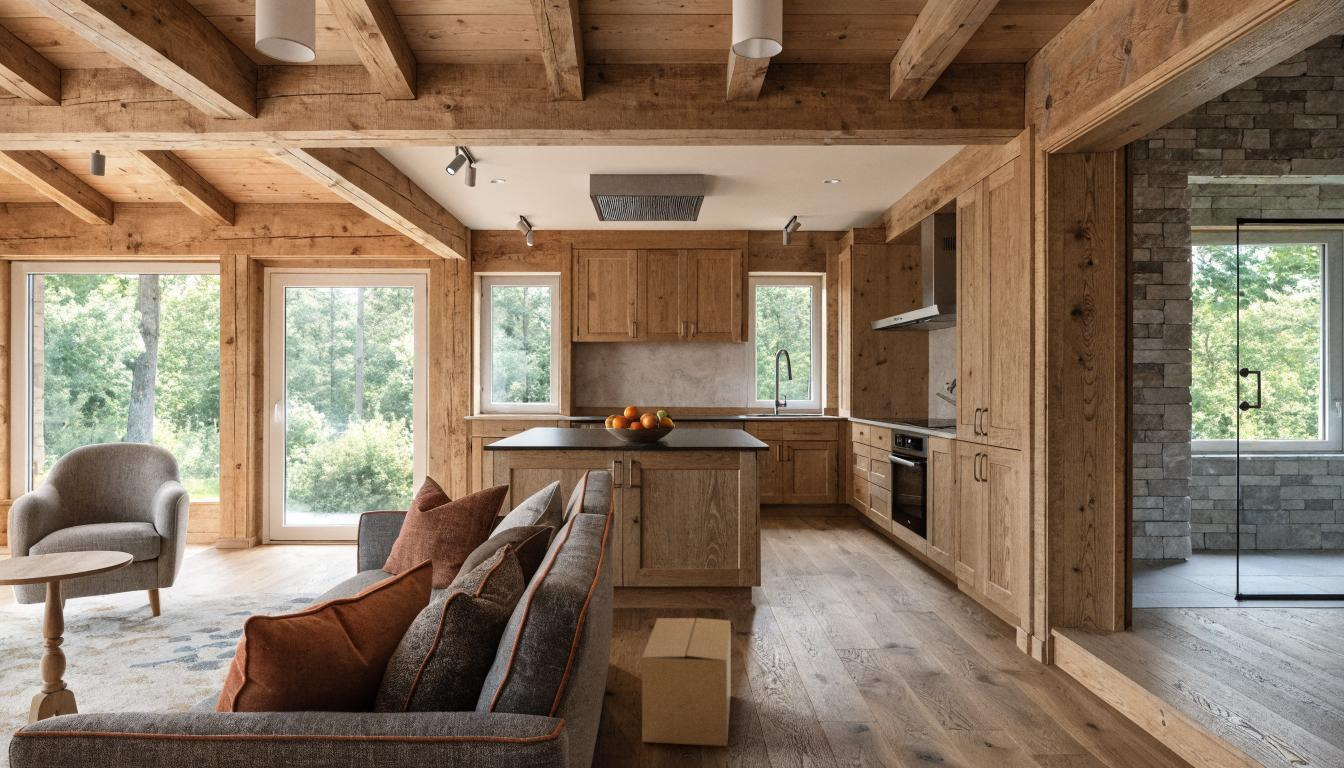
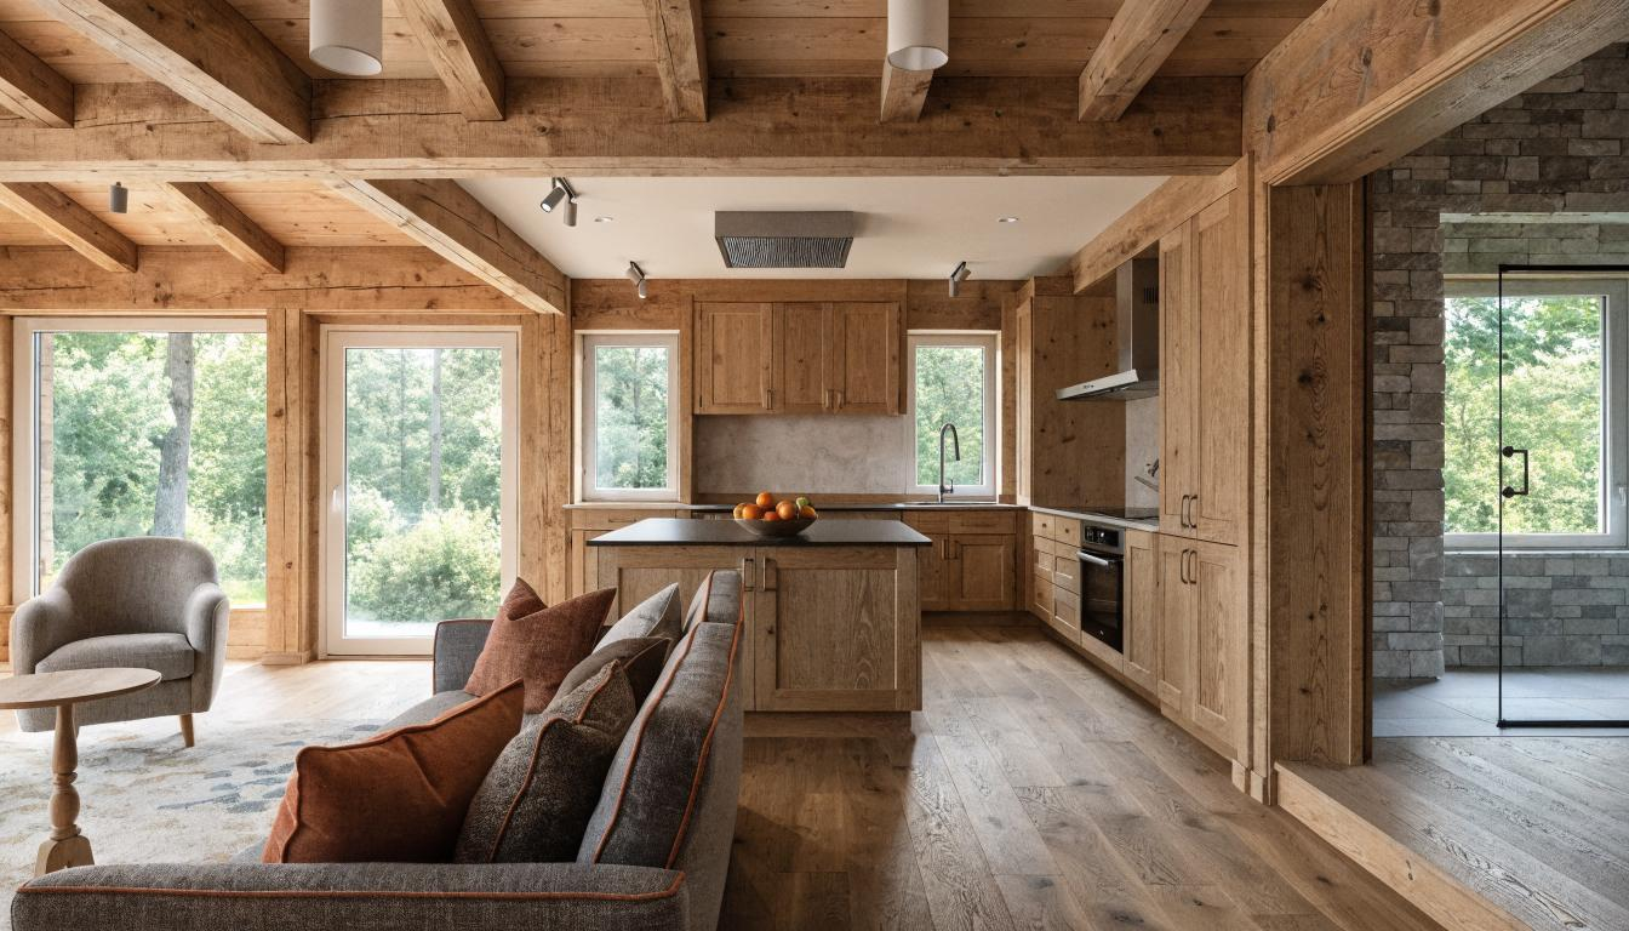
- cardboard box (689, 675)
